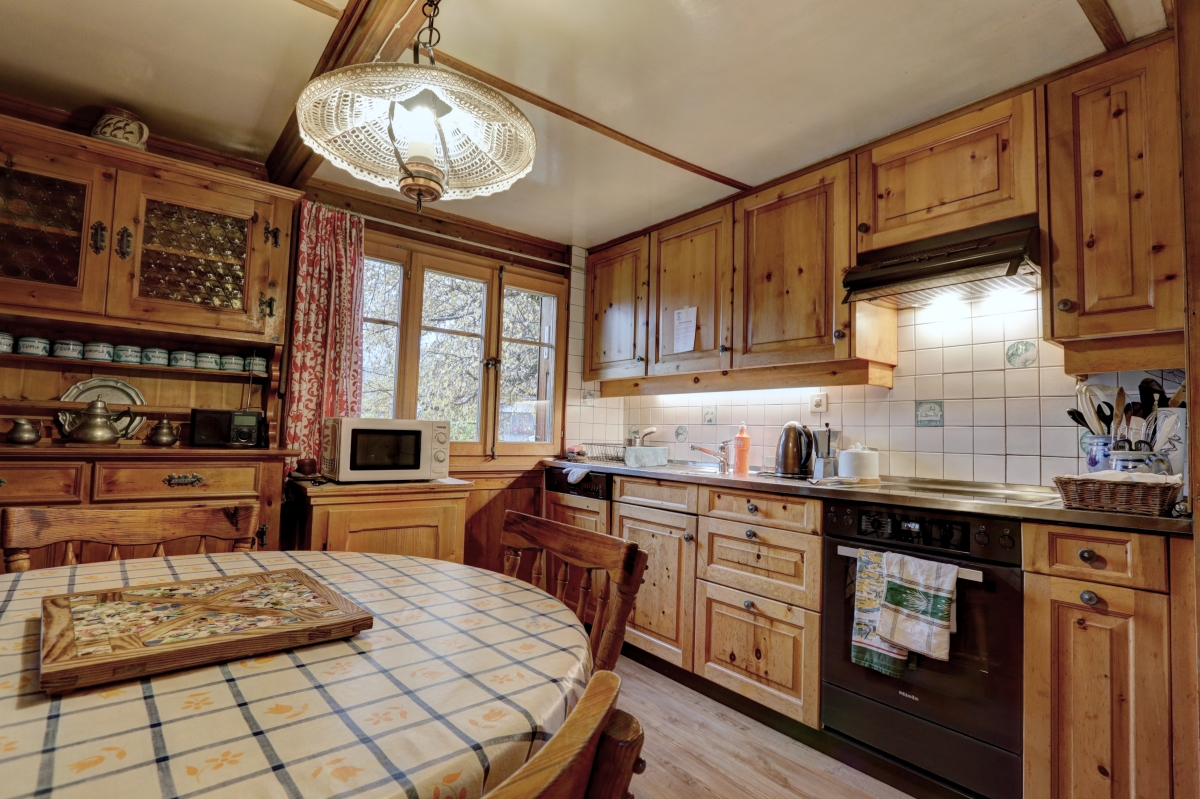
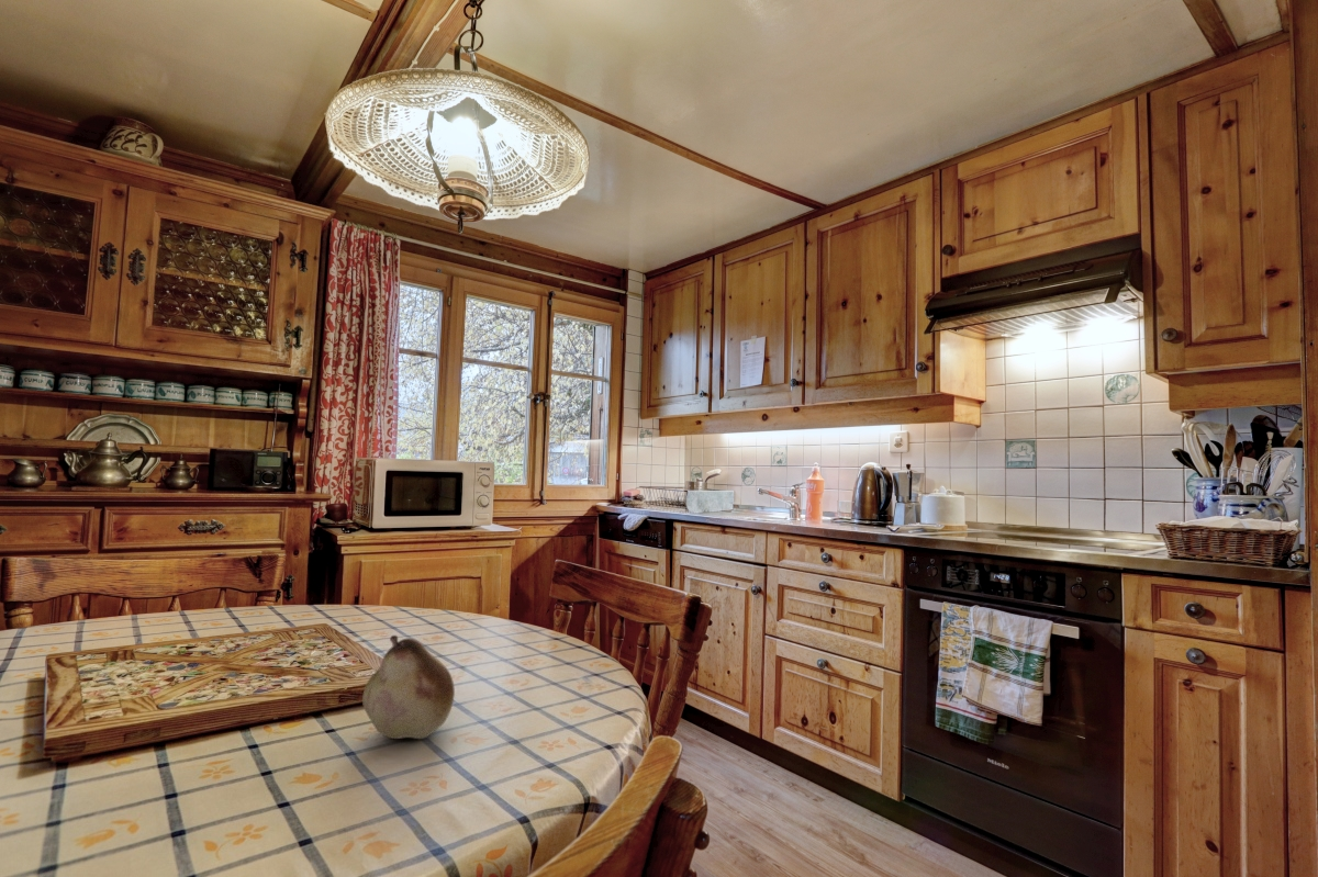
+ fruit (411, 681)
